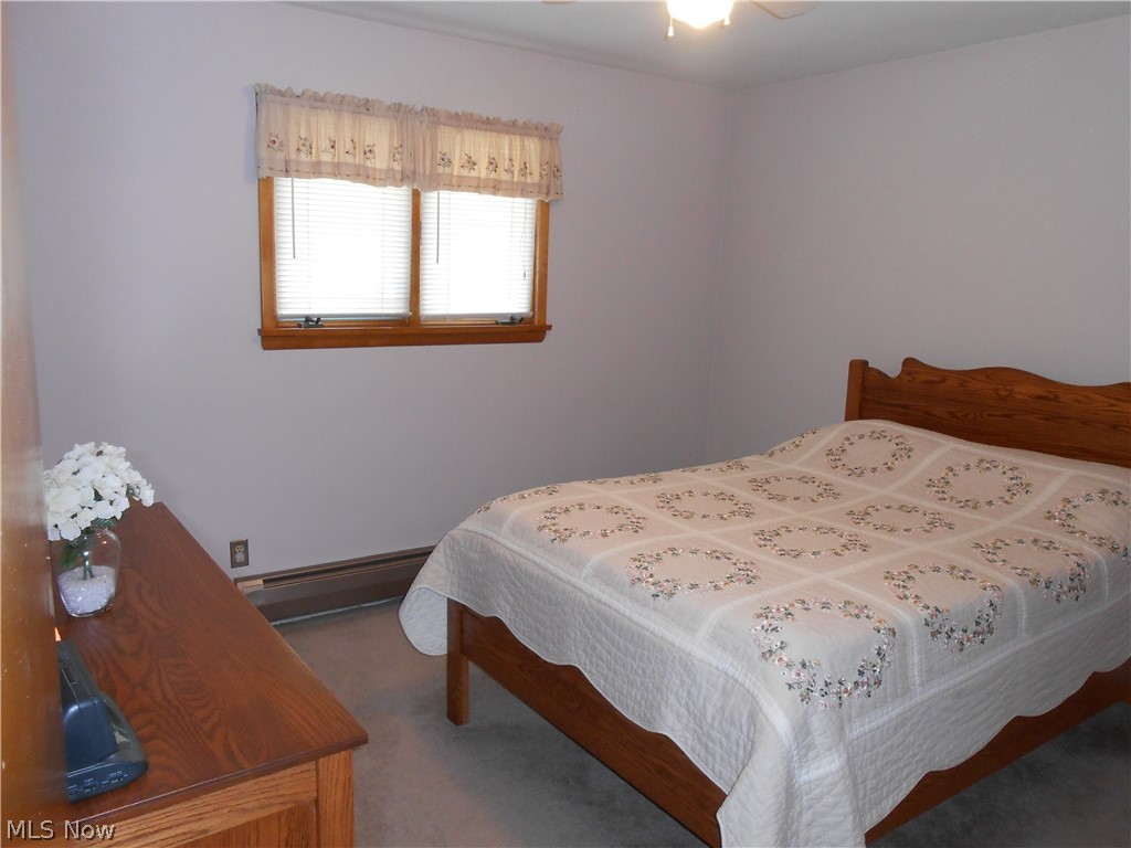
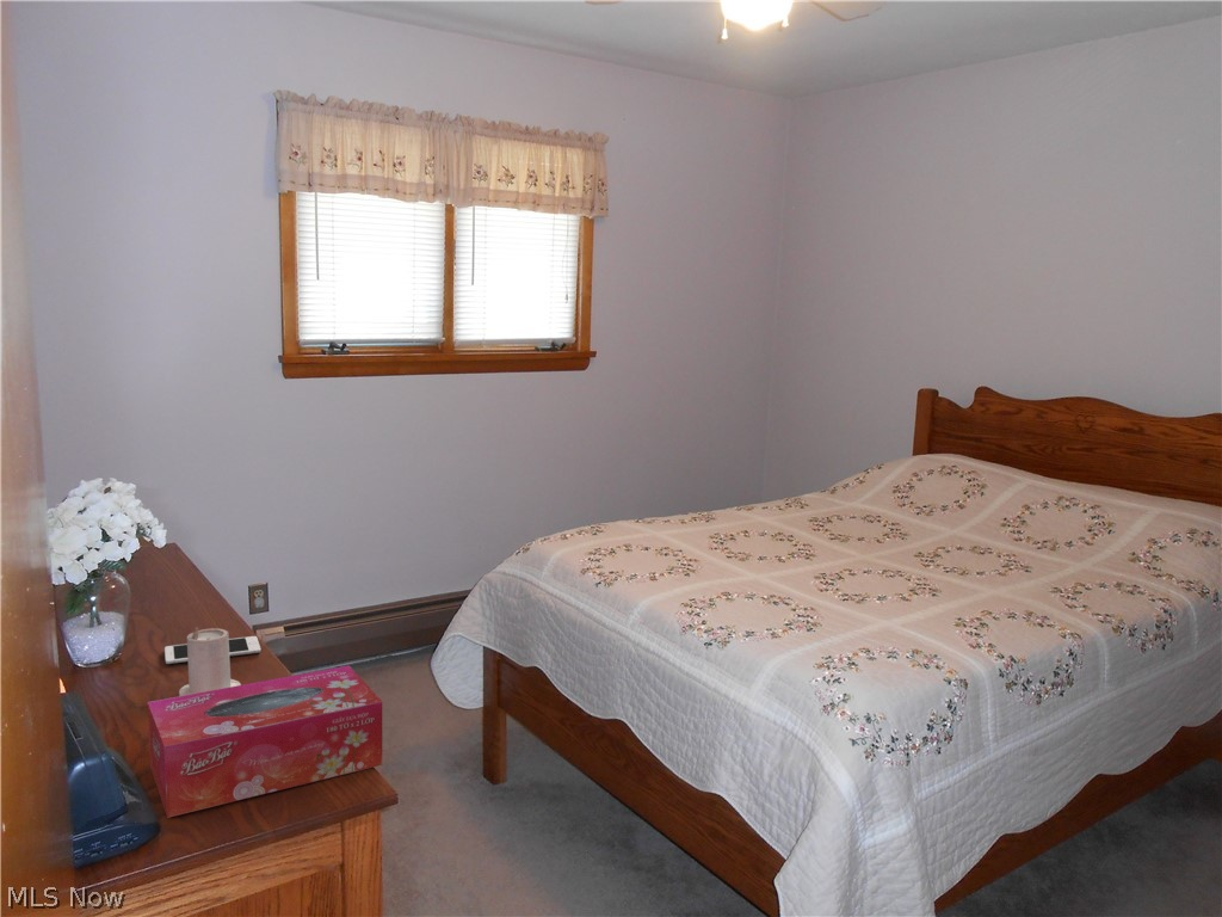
+ tissue box (266, 733)
+ cell phone (229, 650)
+ candle (209, 660)
